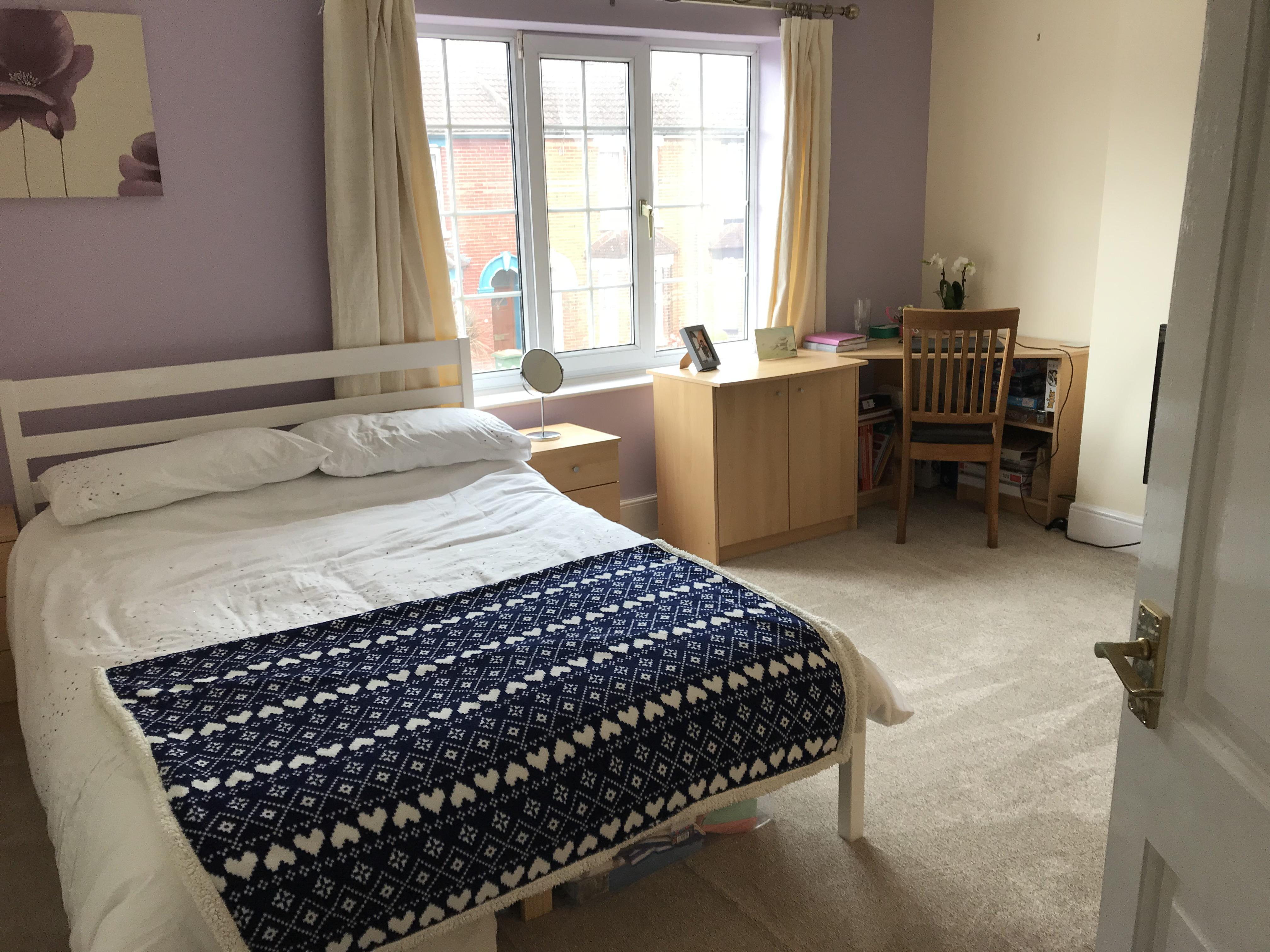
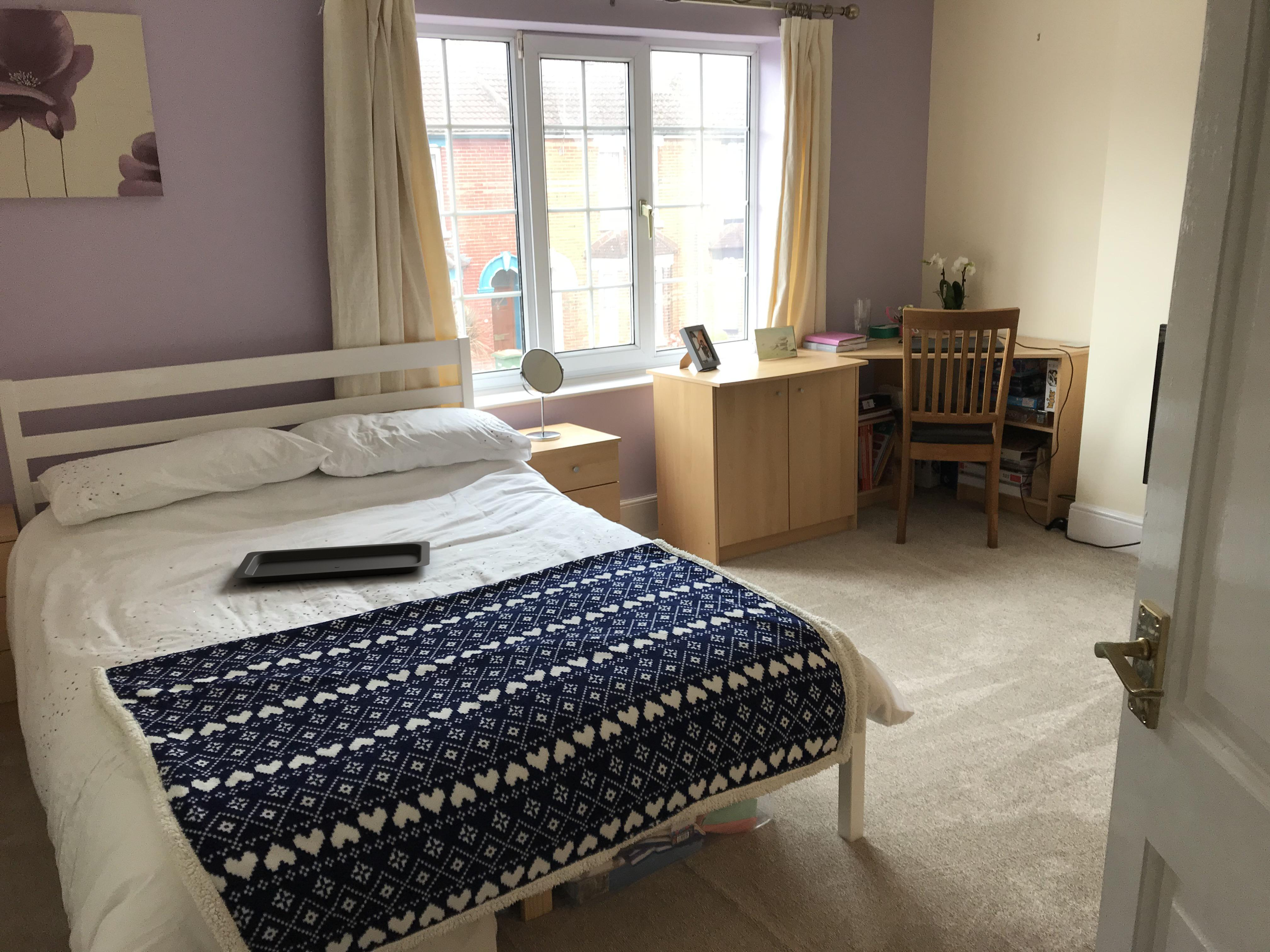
+ serving tray (337, 563)
